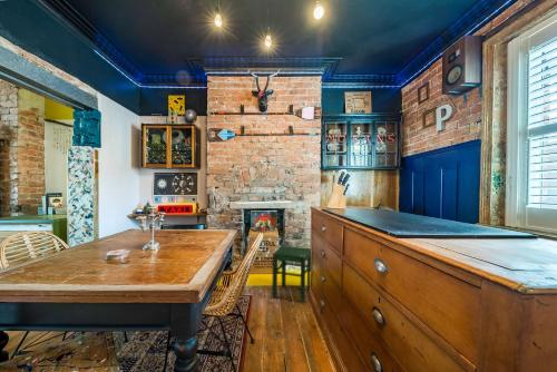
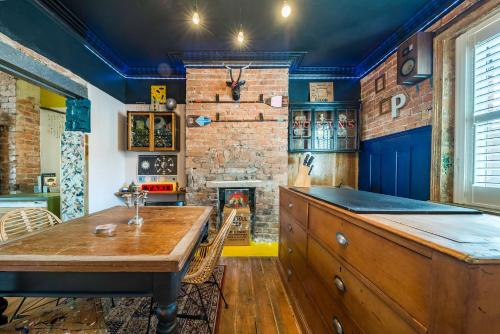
- stool (292, 273)
